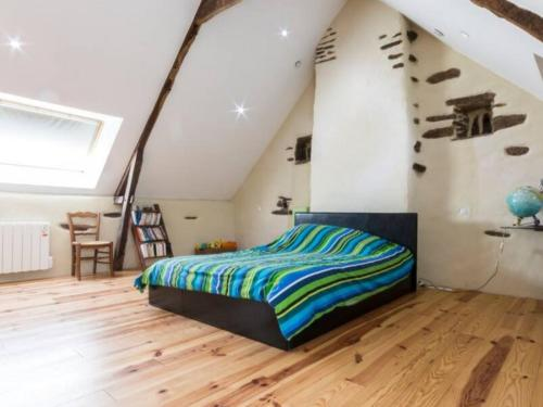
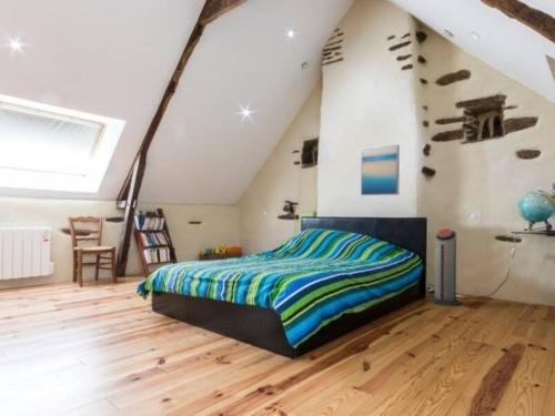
+ air purifier (445, 265)
+ wall art (379, 171)
